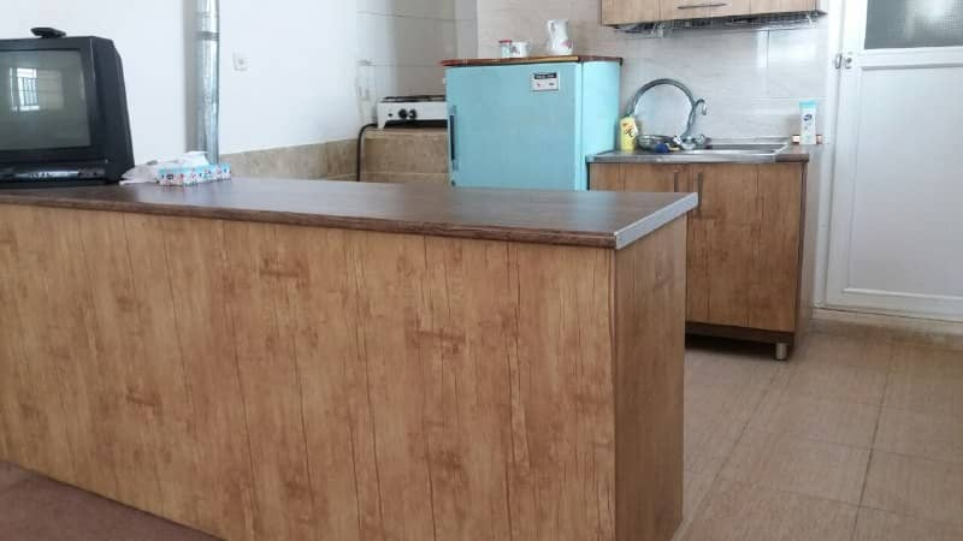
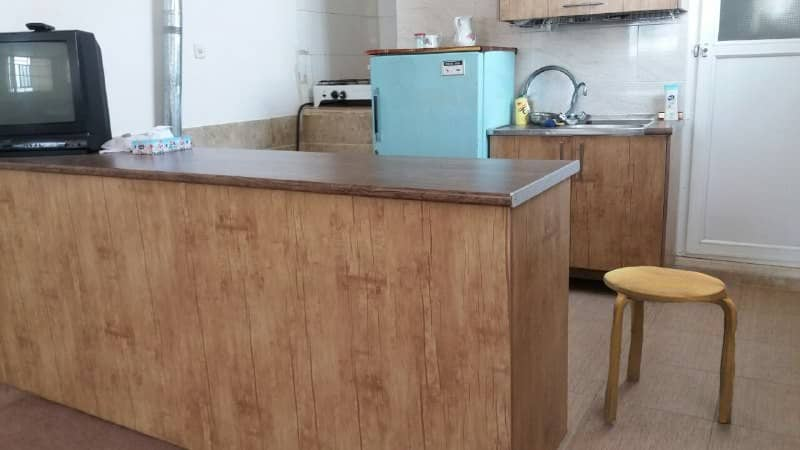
+ stool (642, 341)
